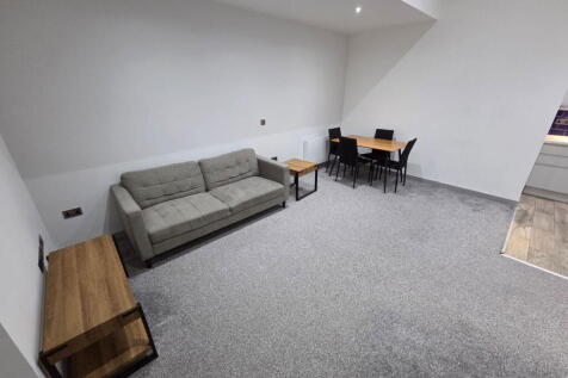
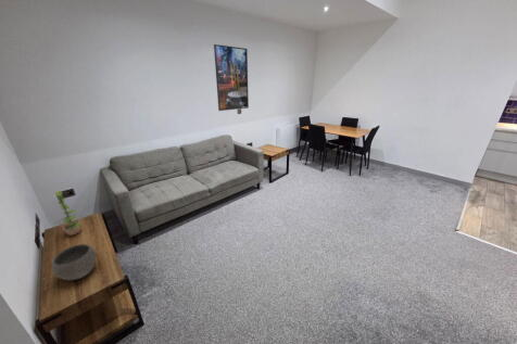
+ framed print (232, 79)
+ plant (66, 213)
+ bowl (75, 263)
